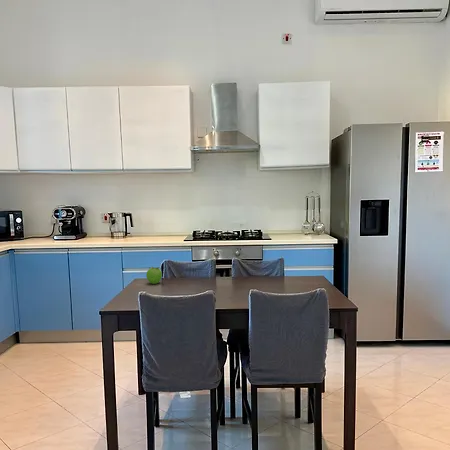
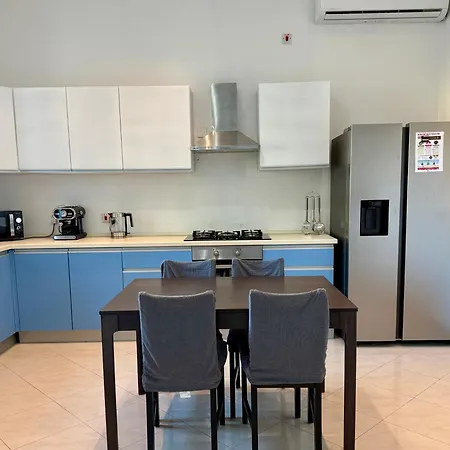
- fruit (154, 274)
